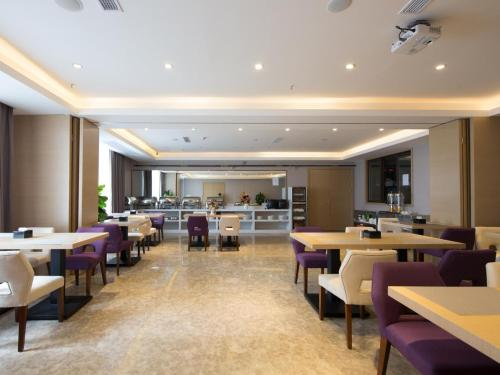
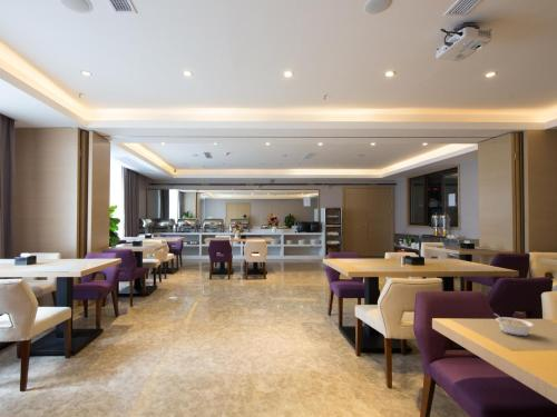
+ legume (512, 326)
